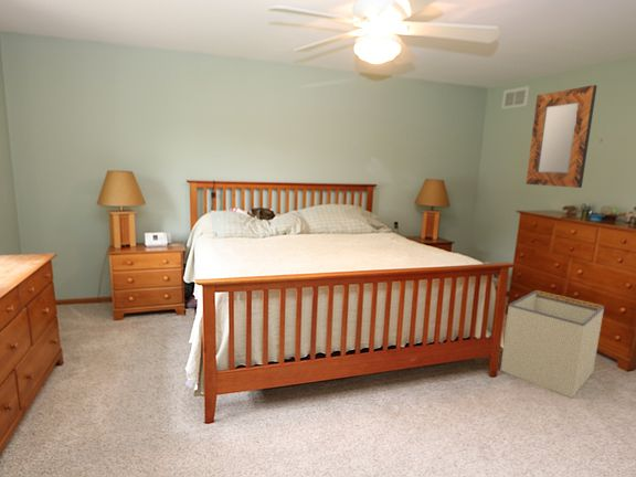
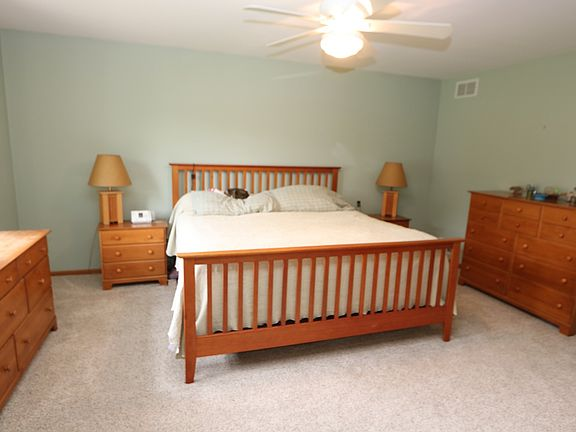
- home mirror (558, 139)
- storage bin (551, 338)
